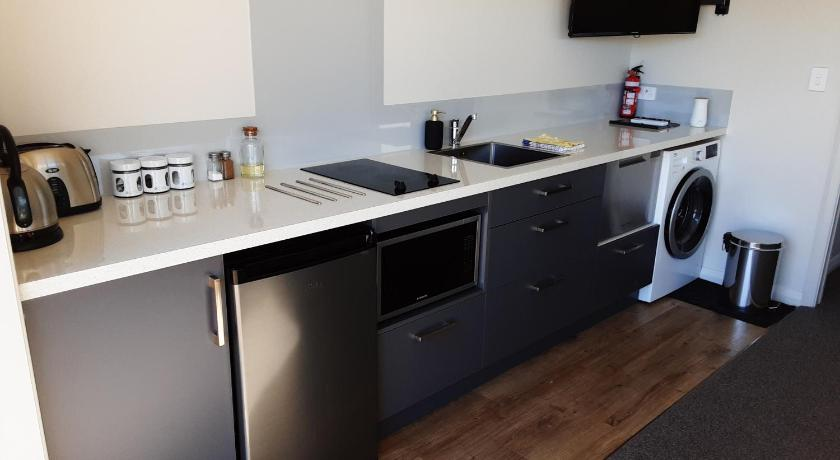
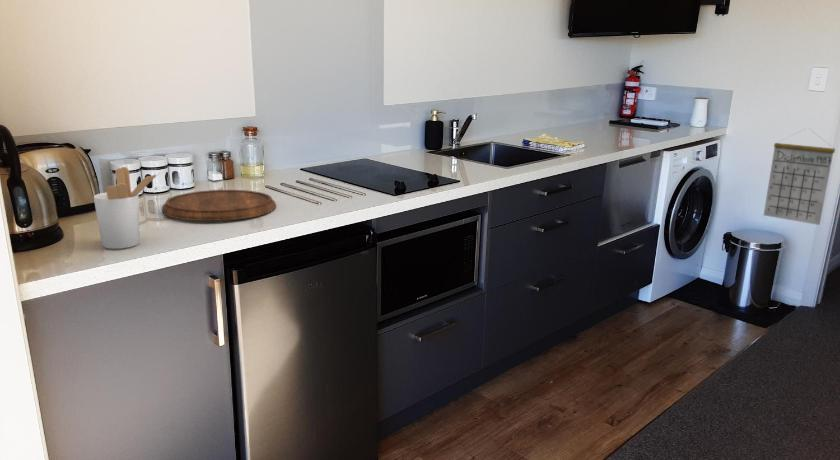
+ calendar (799, 174)
+ cutting board (220, 203)
+ utensil holder (129, 207)
